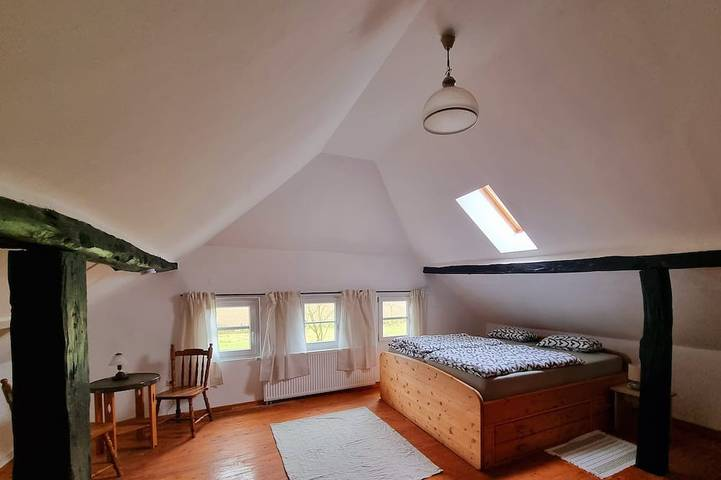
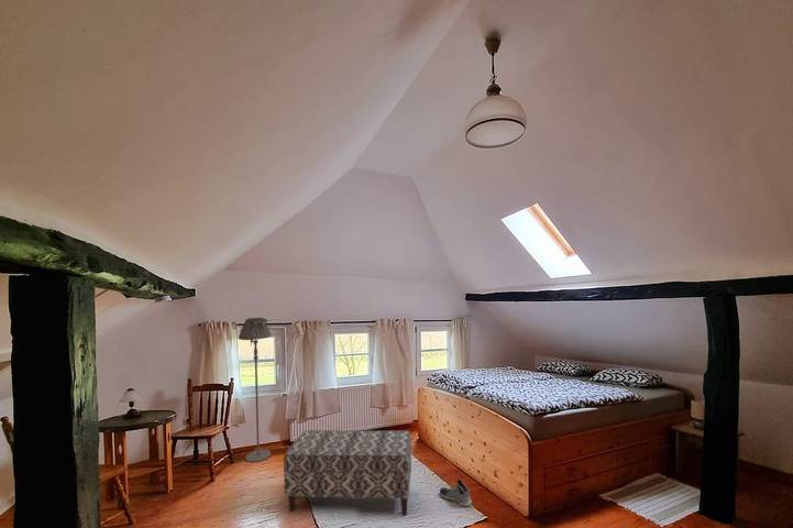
+ bench (351, 470)
+ floor lamp (256, 386)
+ sneaker (455, 488)
